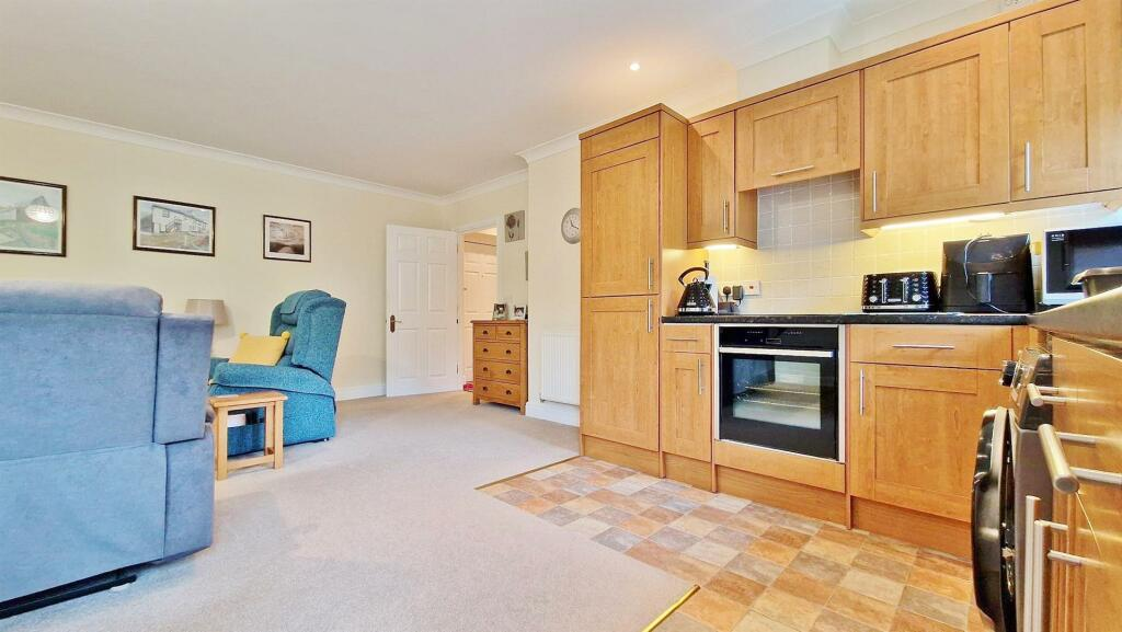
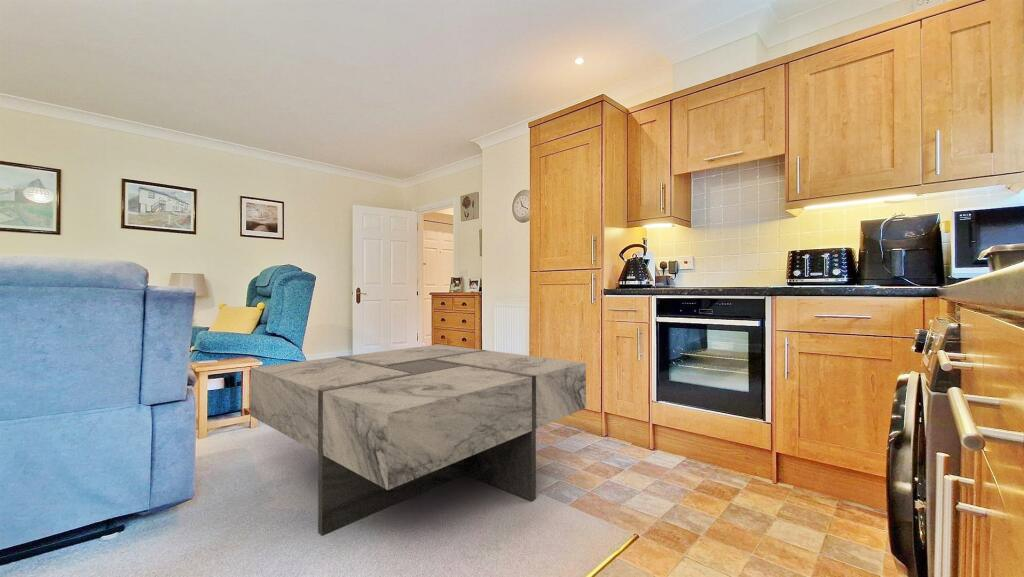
+ coffee table (423, 418)
